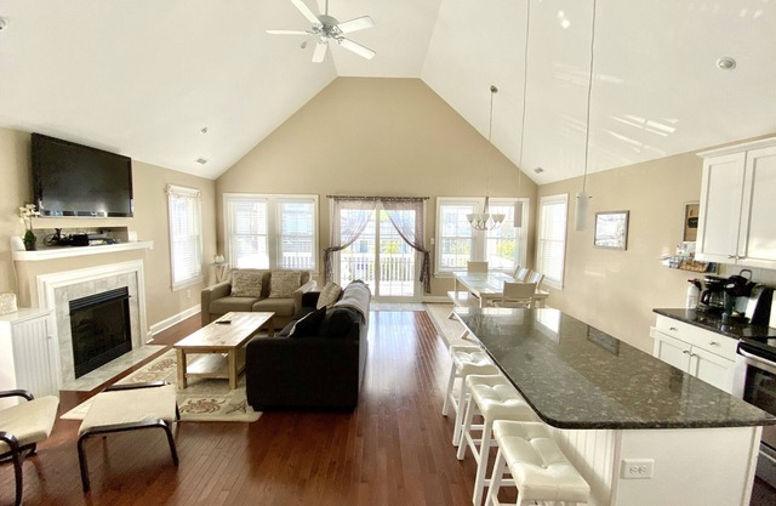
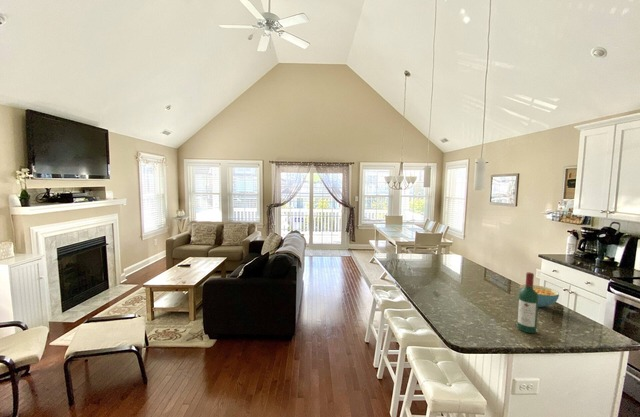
+ wine bottle (528, 301)
+ cereal bowl (538, 297)
